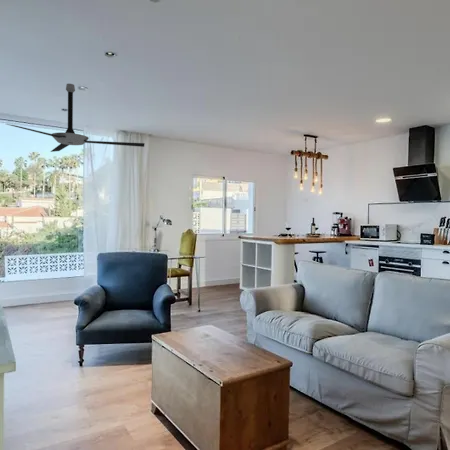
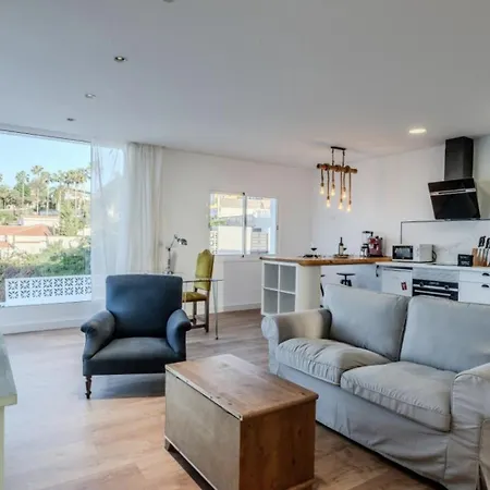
- ceiling fan (72, 117)
